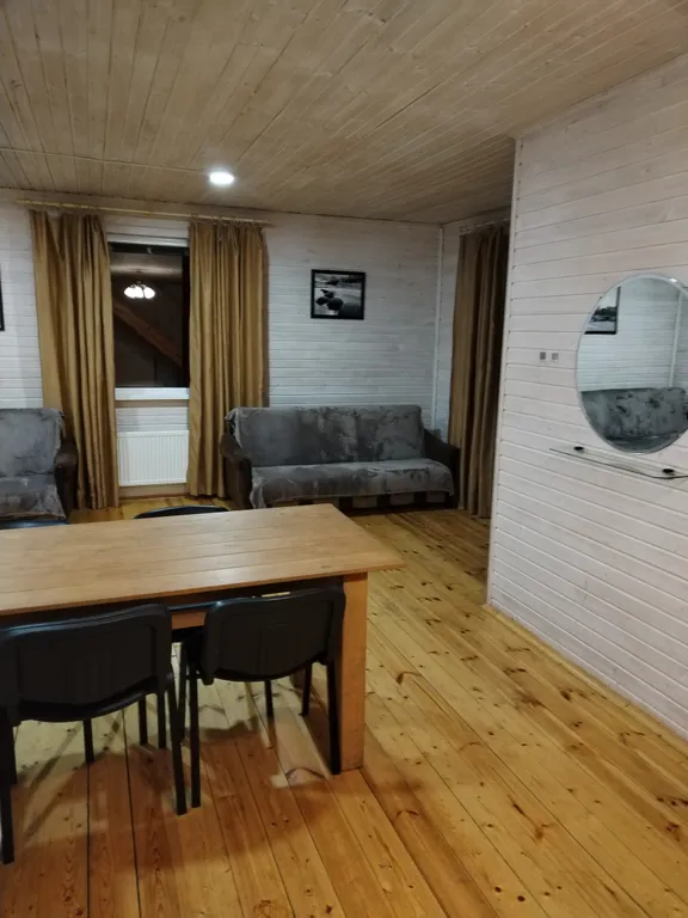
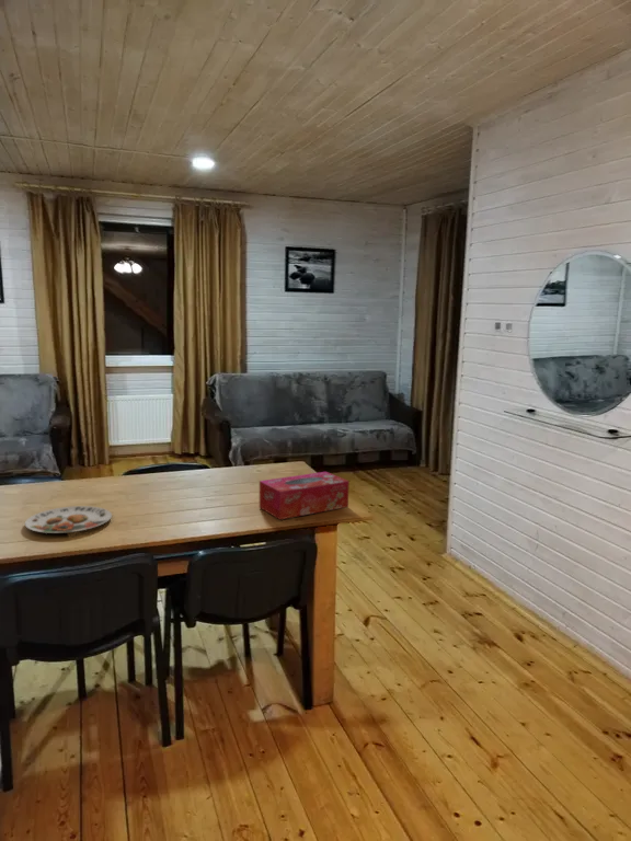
+ tissue box (303, 494)
+ plate (69, 519)
